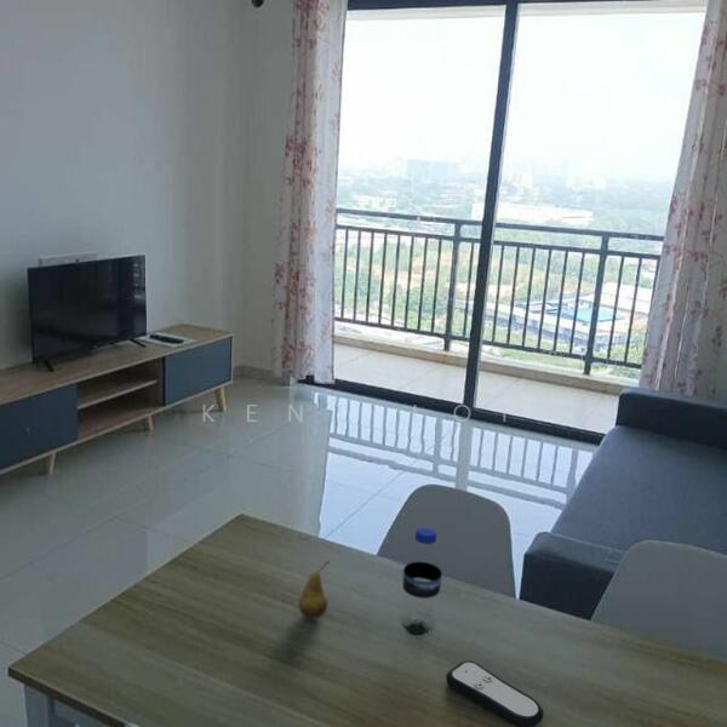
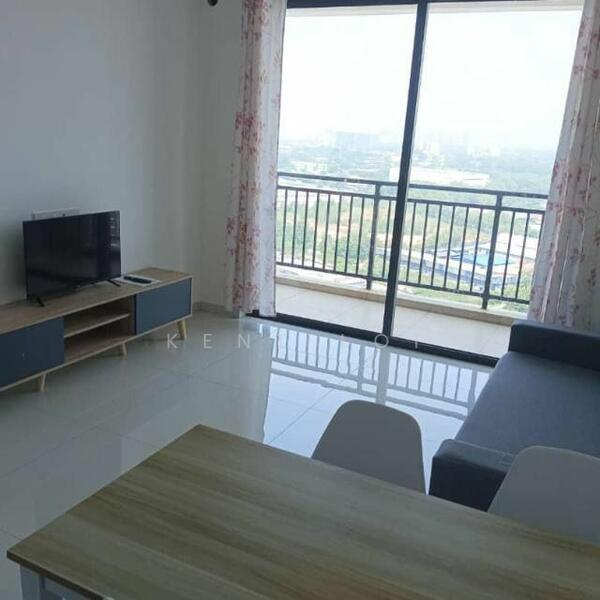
- fruit (313, 588)
- water bottle (422, 582)
- remote control (494, 693)
